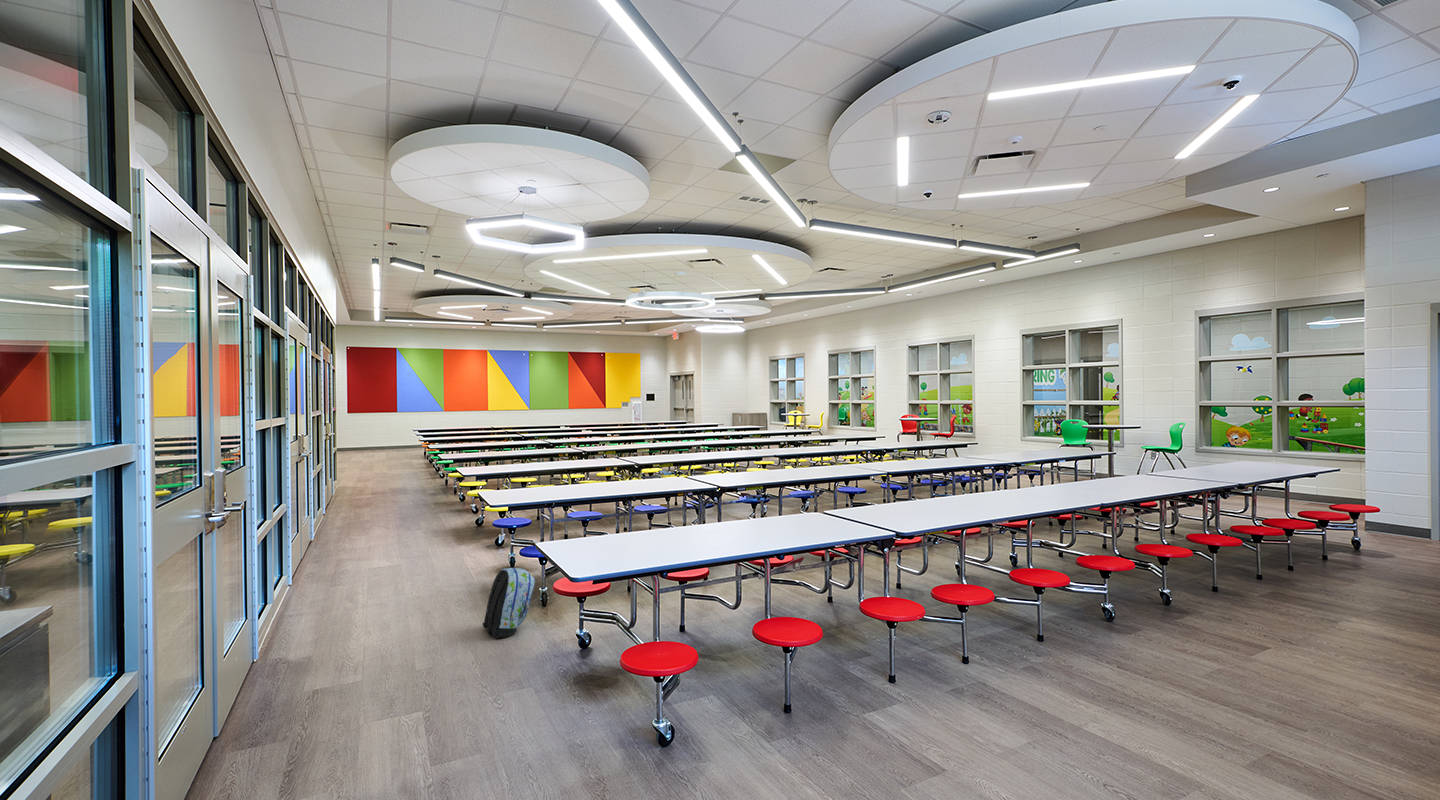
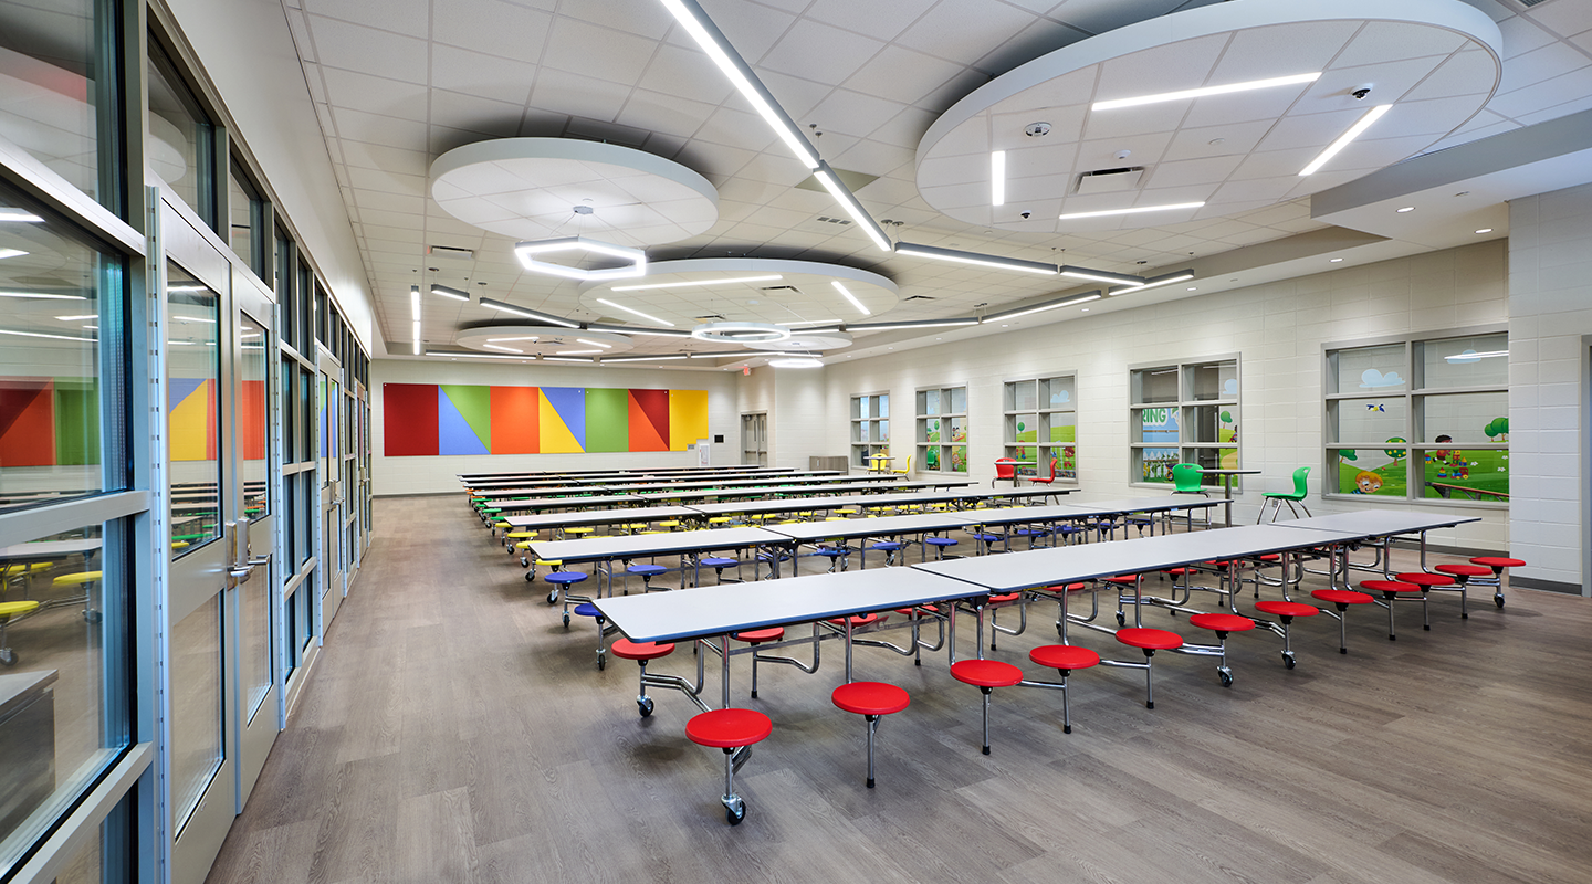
- backpack (509, 598)
